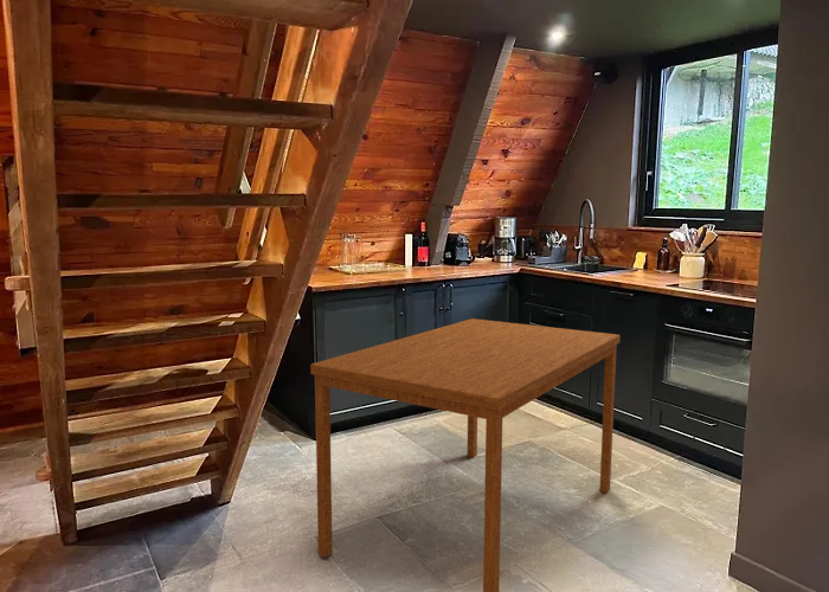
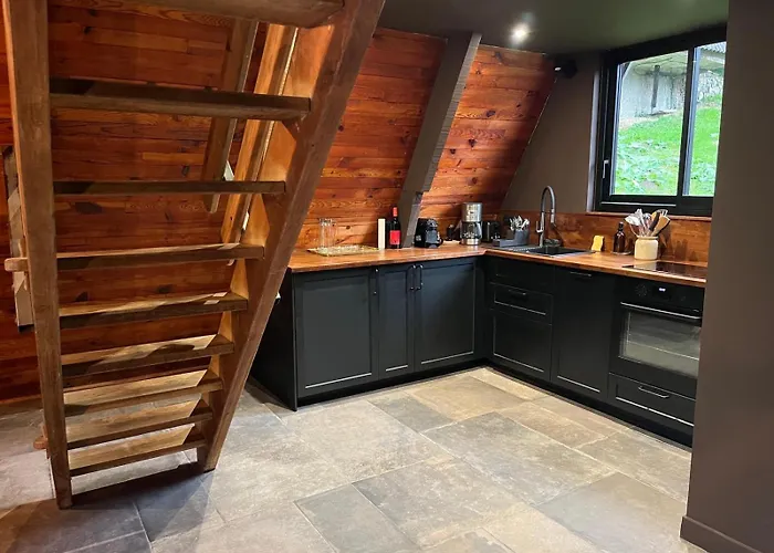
- dining table (476, 435)
